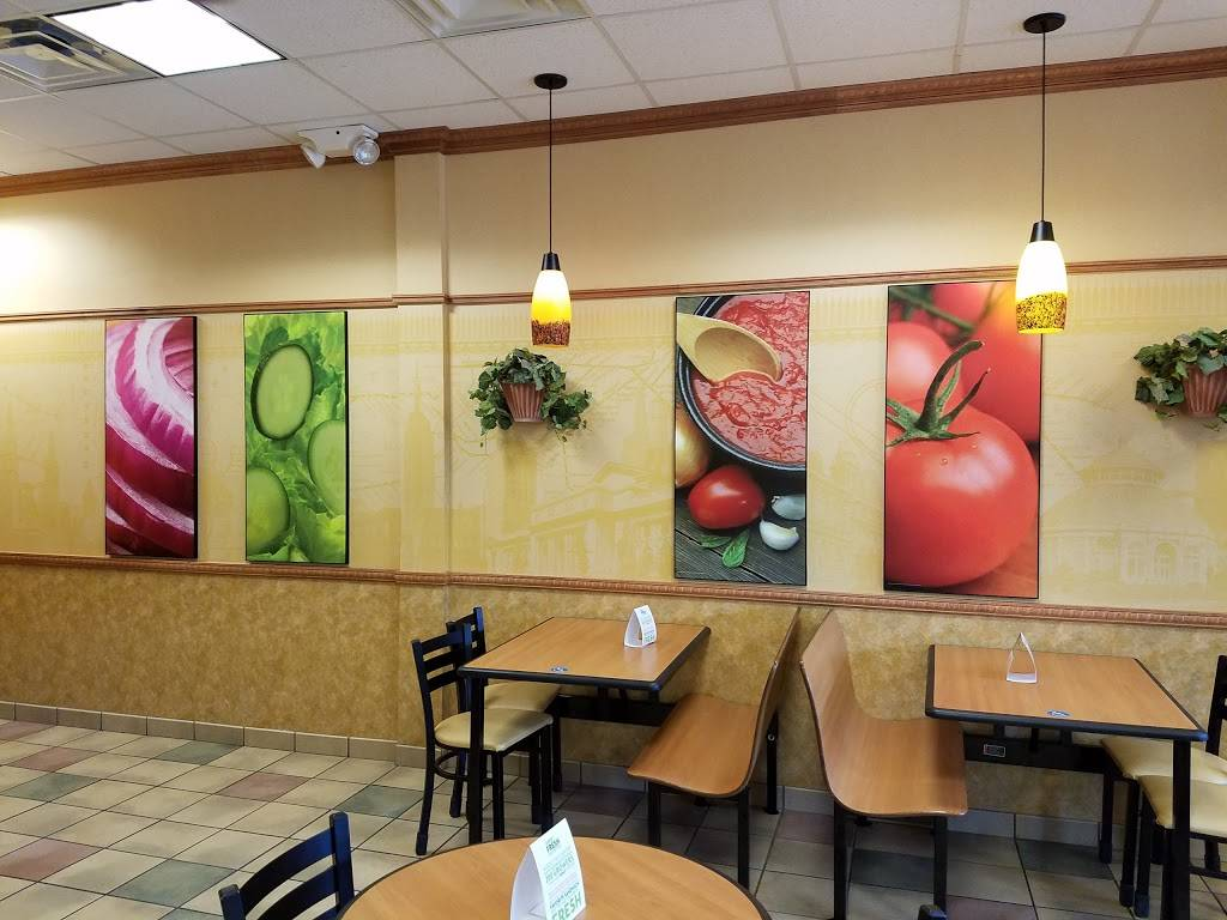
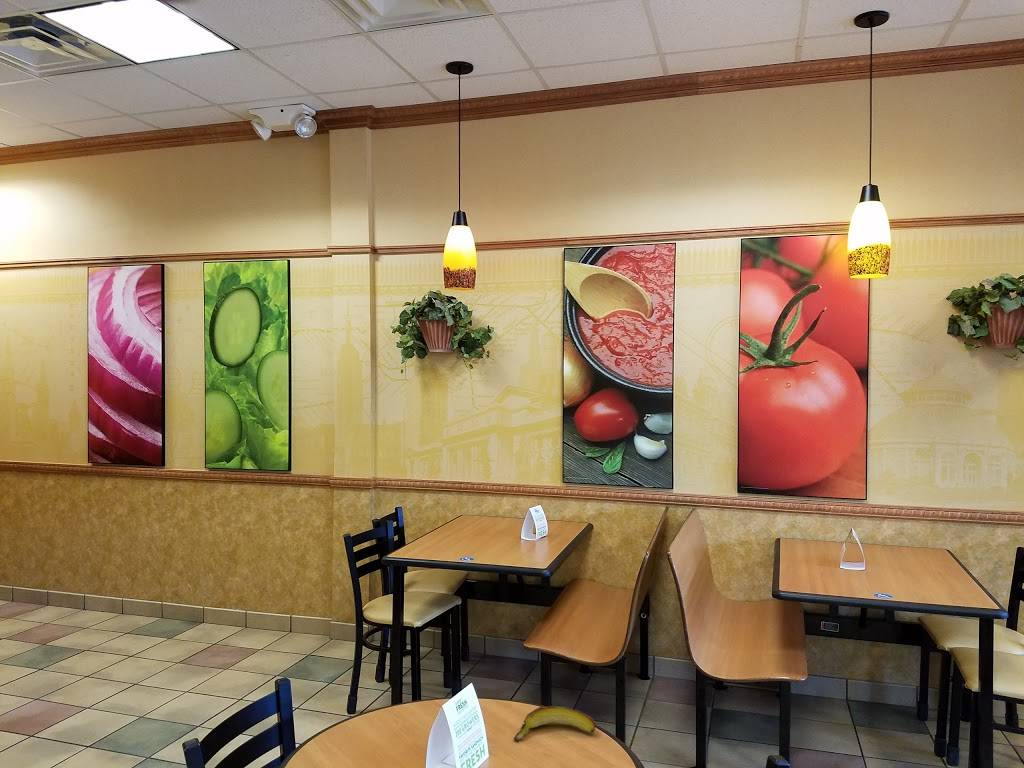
+ banana (553, 722)
